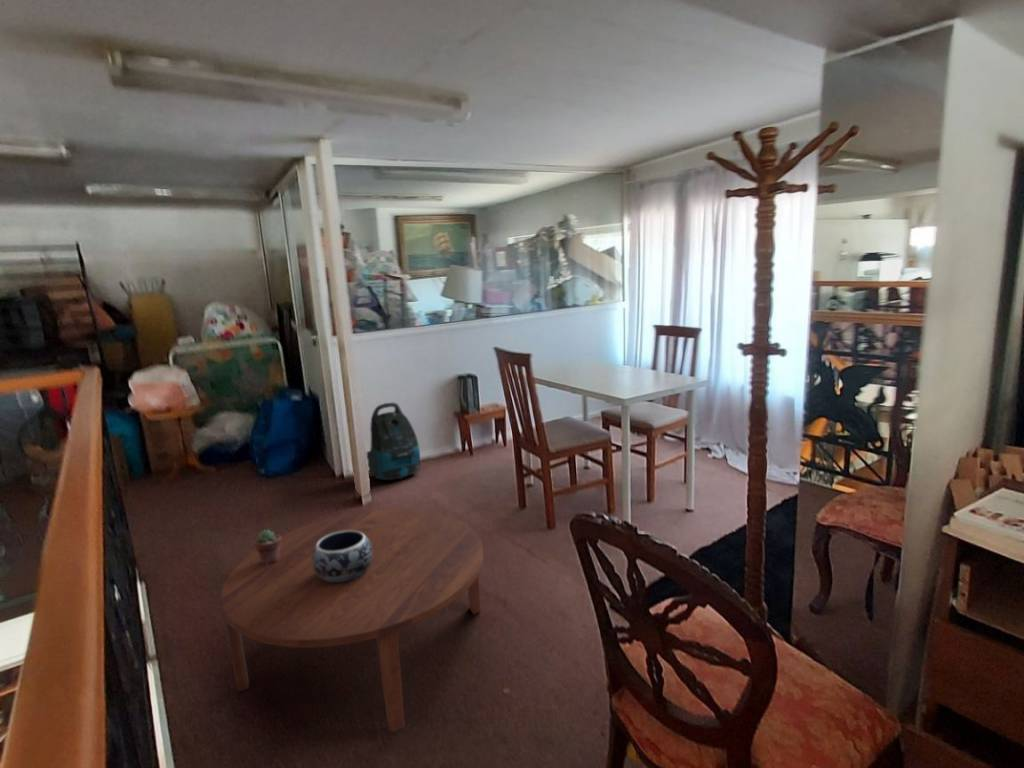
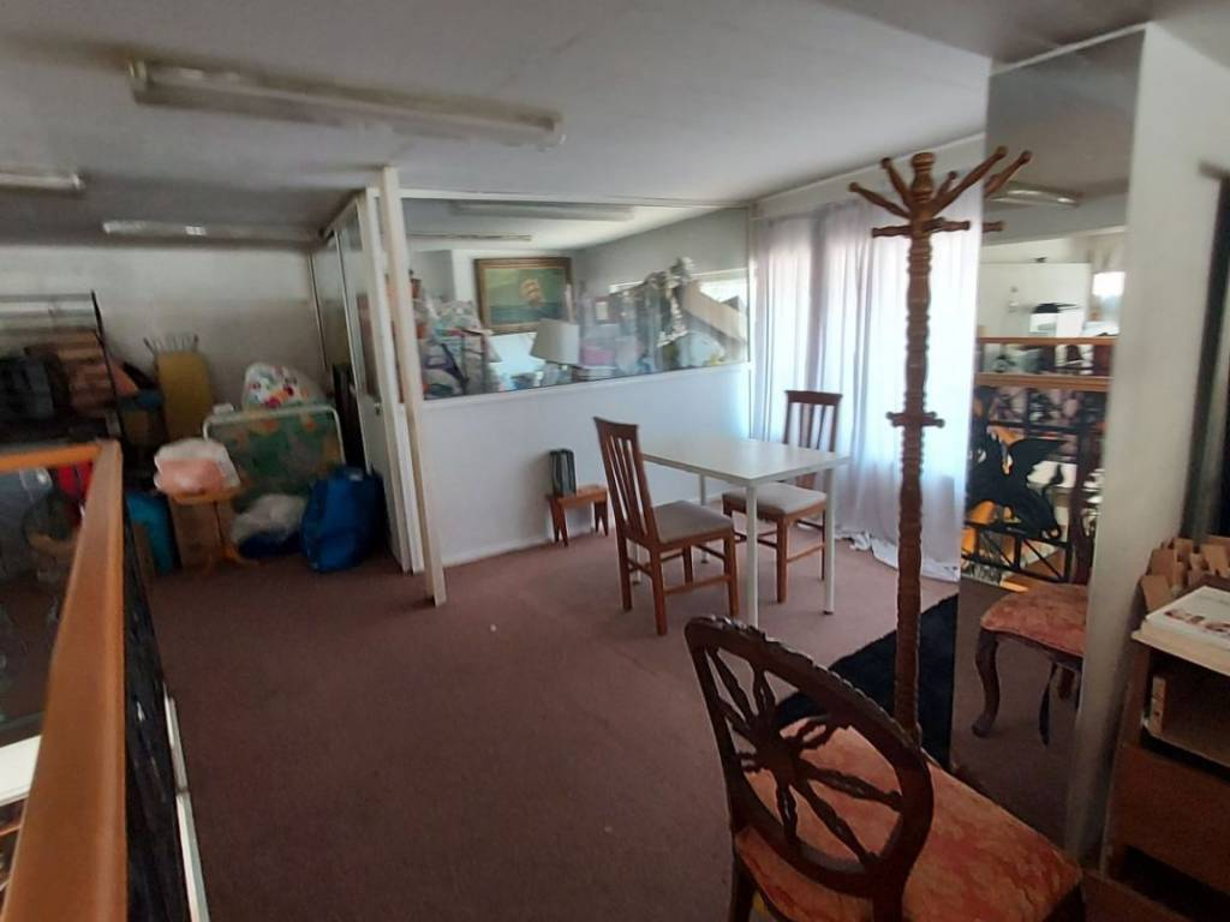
- decorative bowl (342, 555)
- potted succulent (268, 545)
- coffee table (364, 603)
- vacuum cleaner (392, 440)
